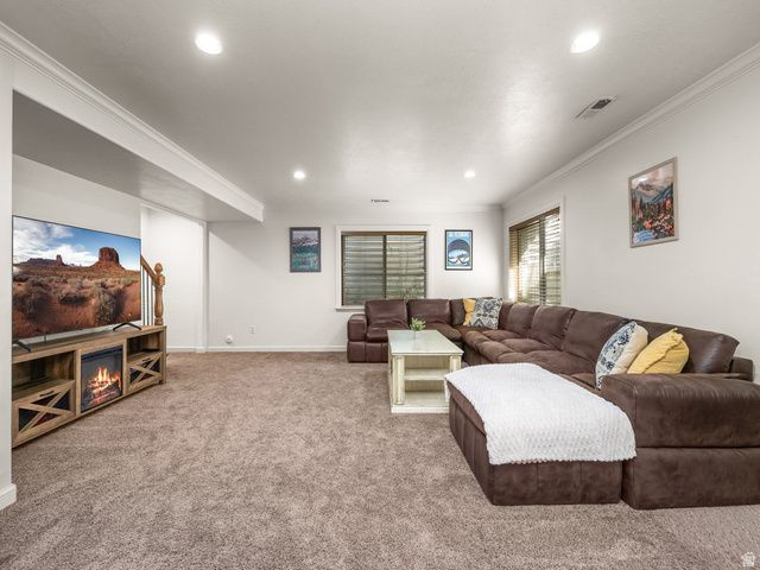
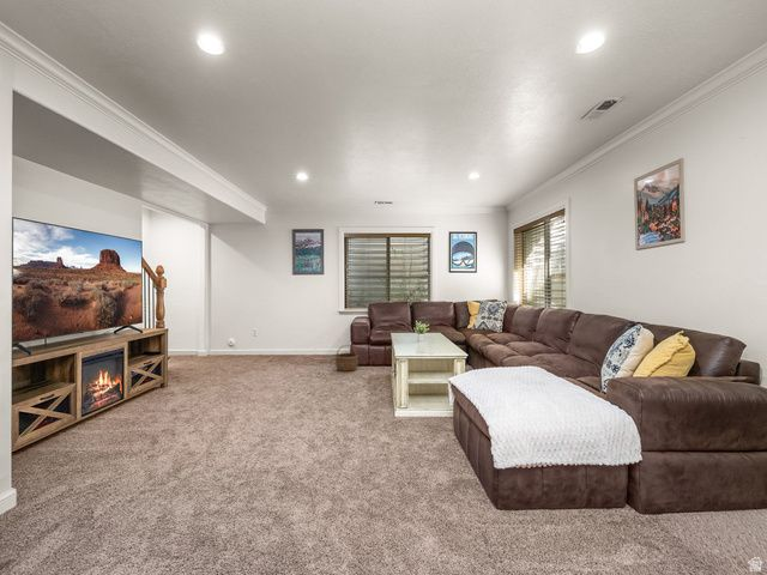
+ wicker basket (346, 357)
